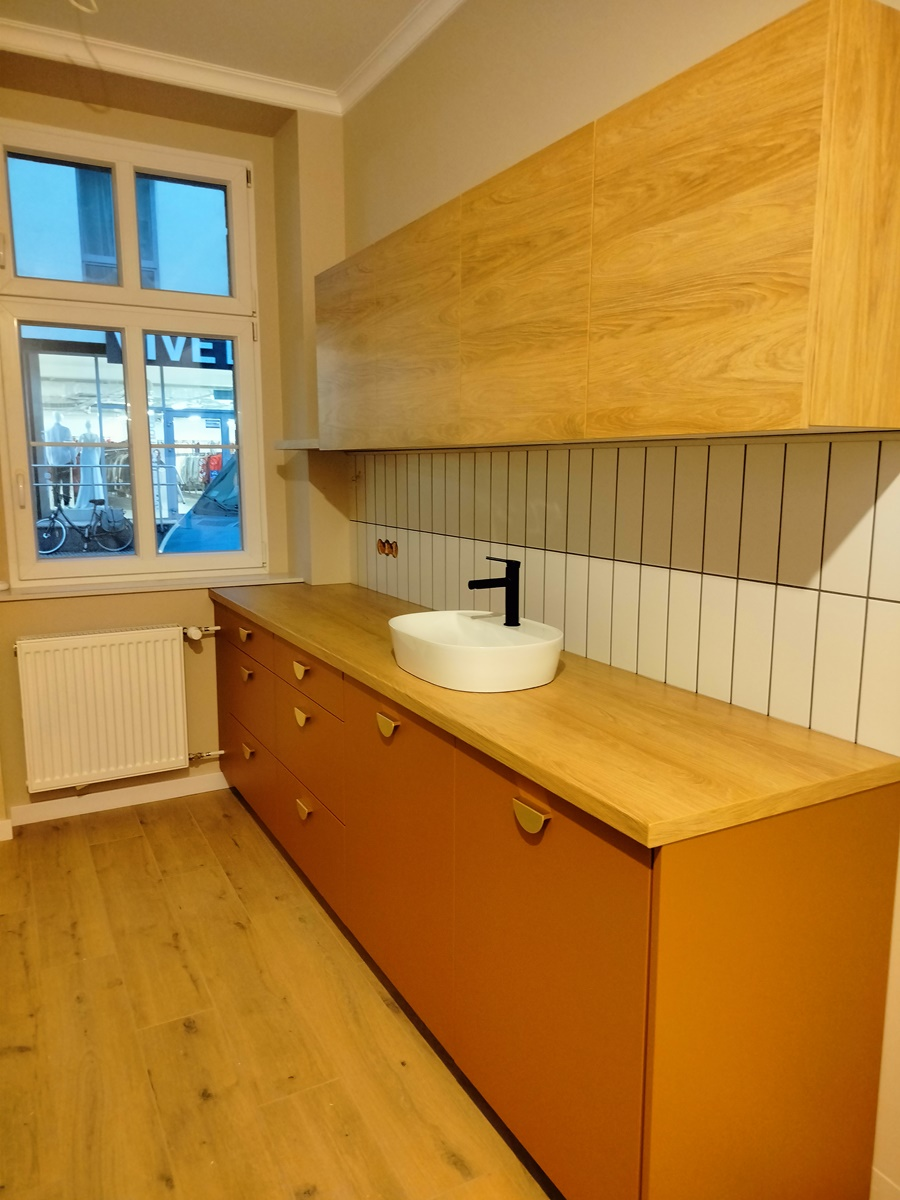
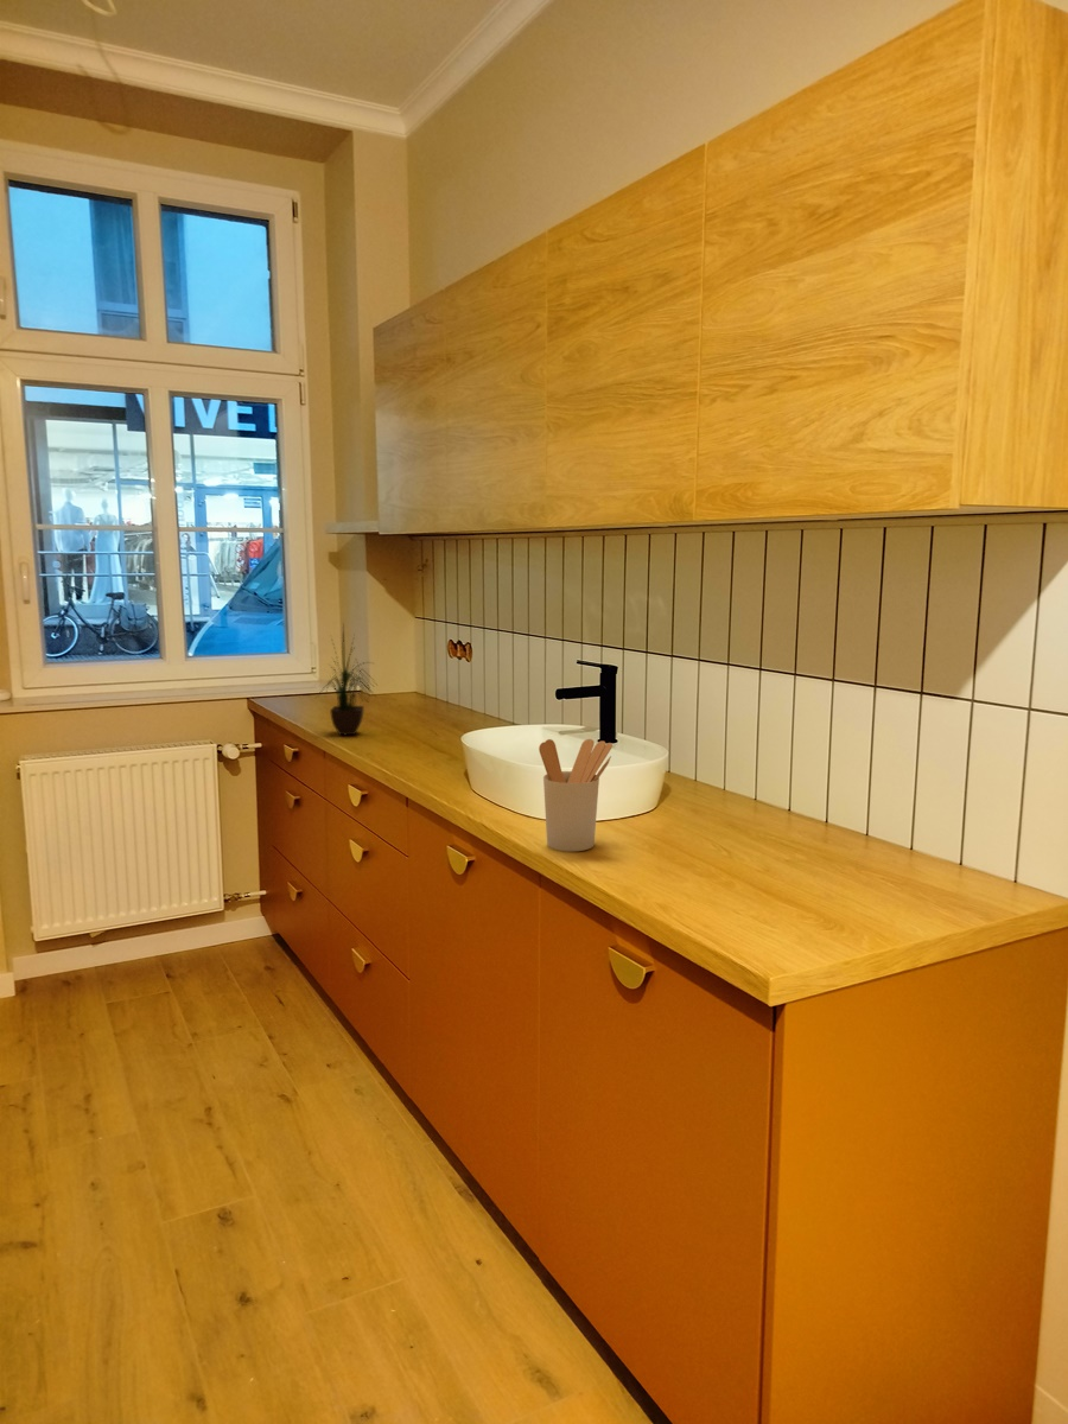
+ potted plant (347, 672)
+ utensil holder (578, 792)
